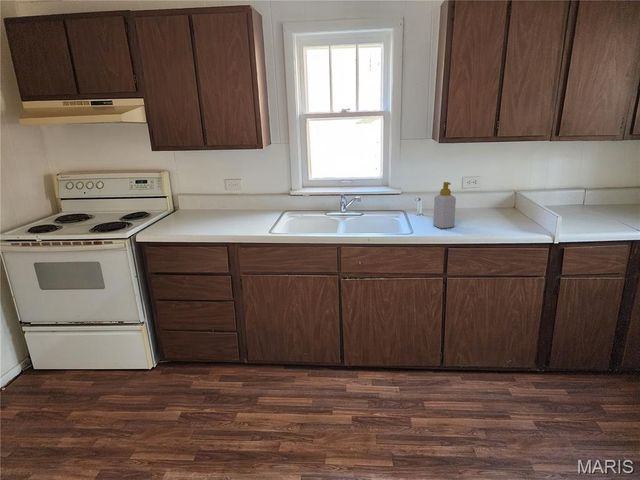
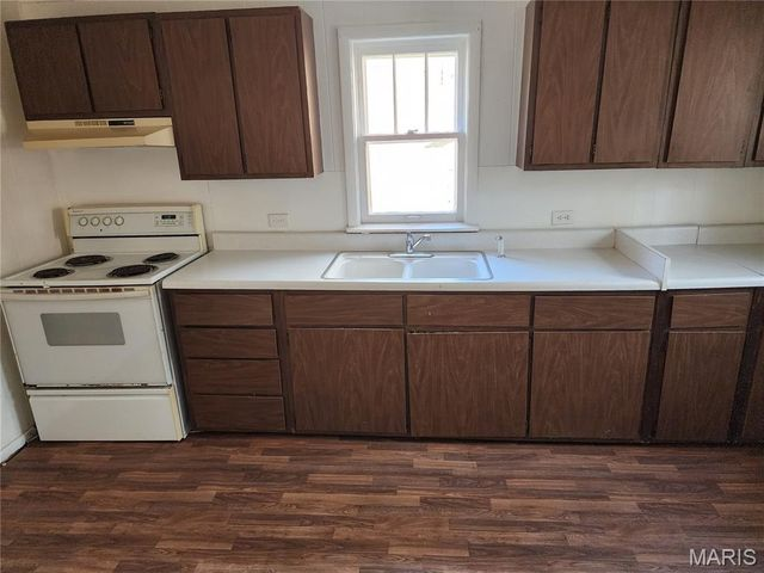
- soap bottle (444, 204)
